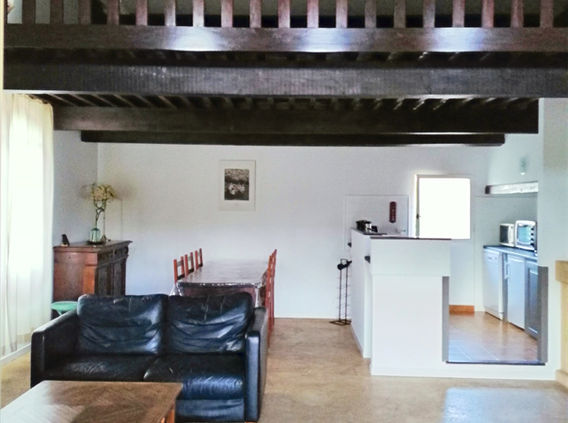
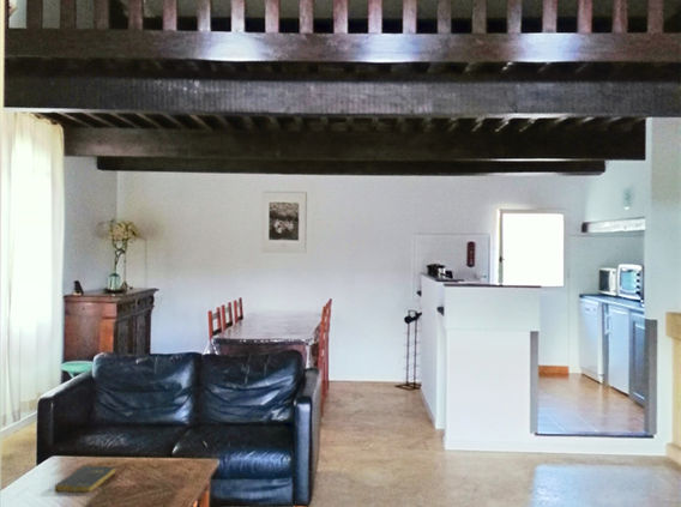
+ book (85, 478)
